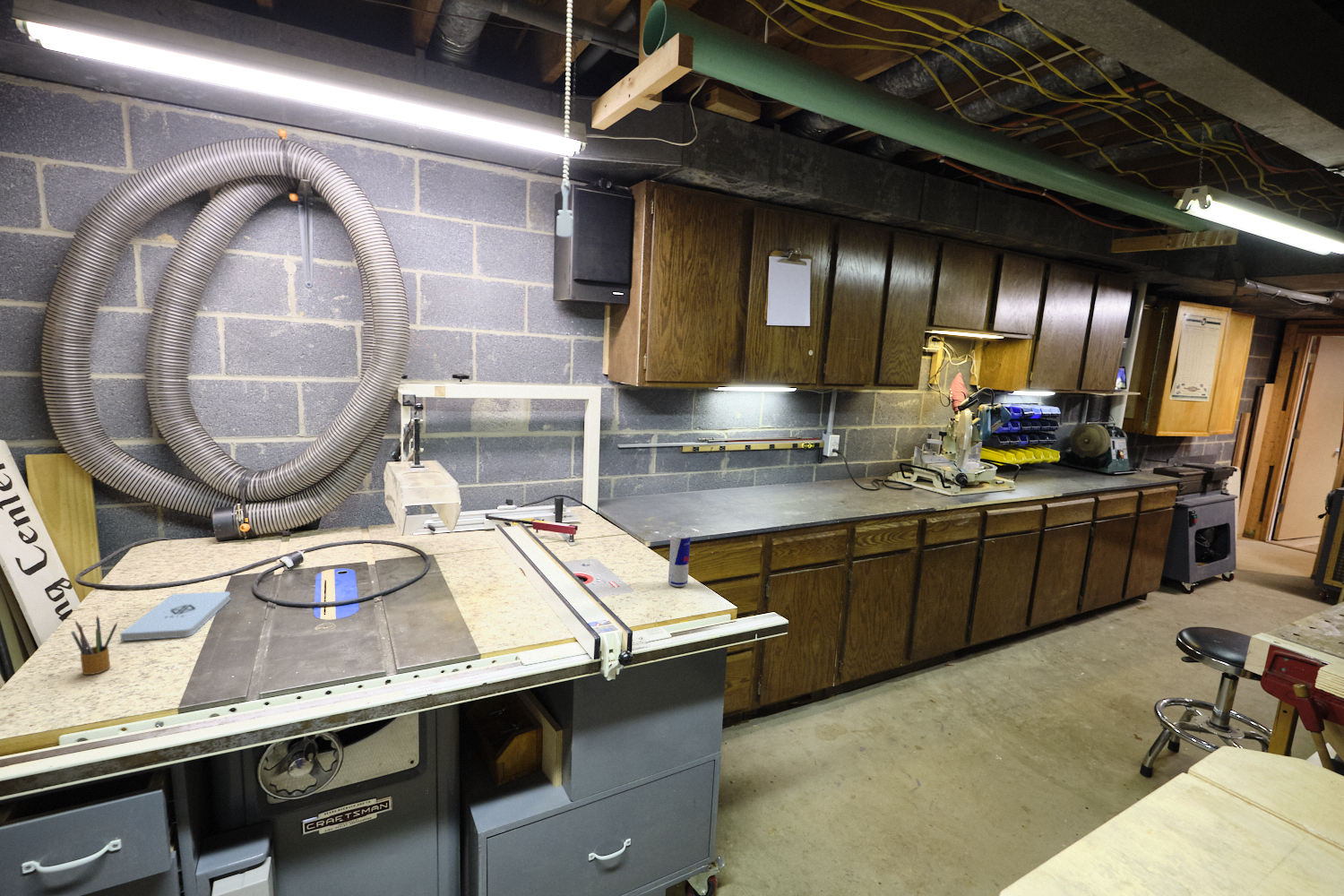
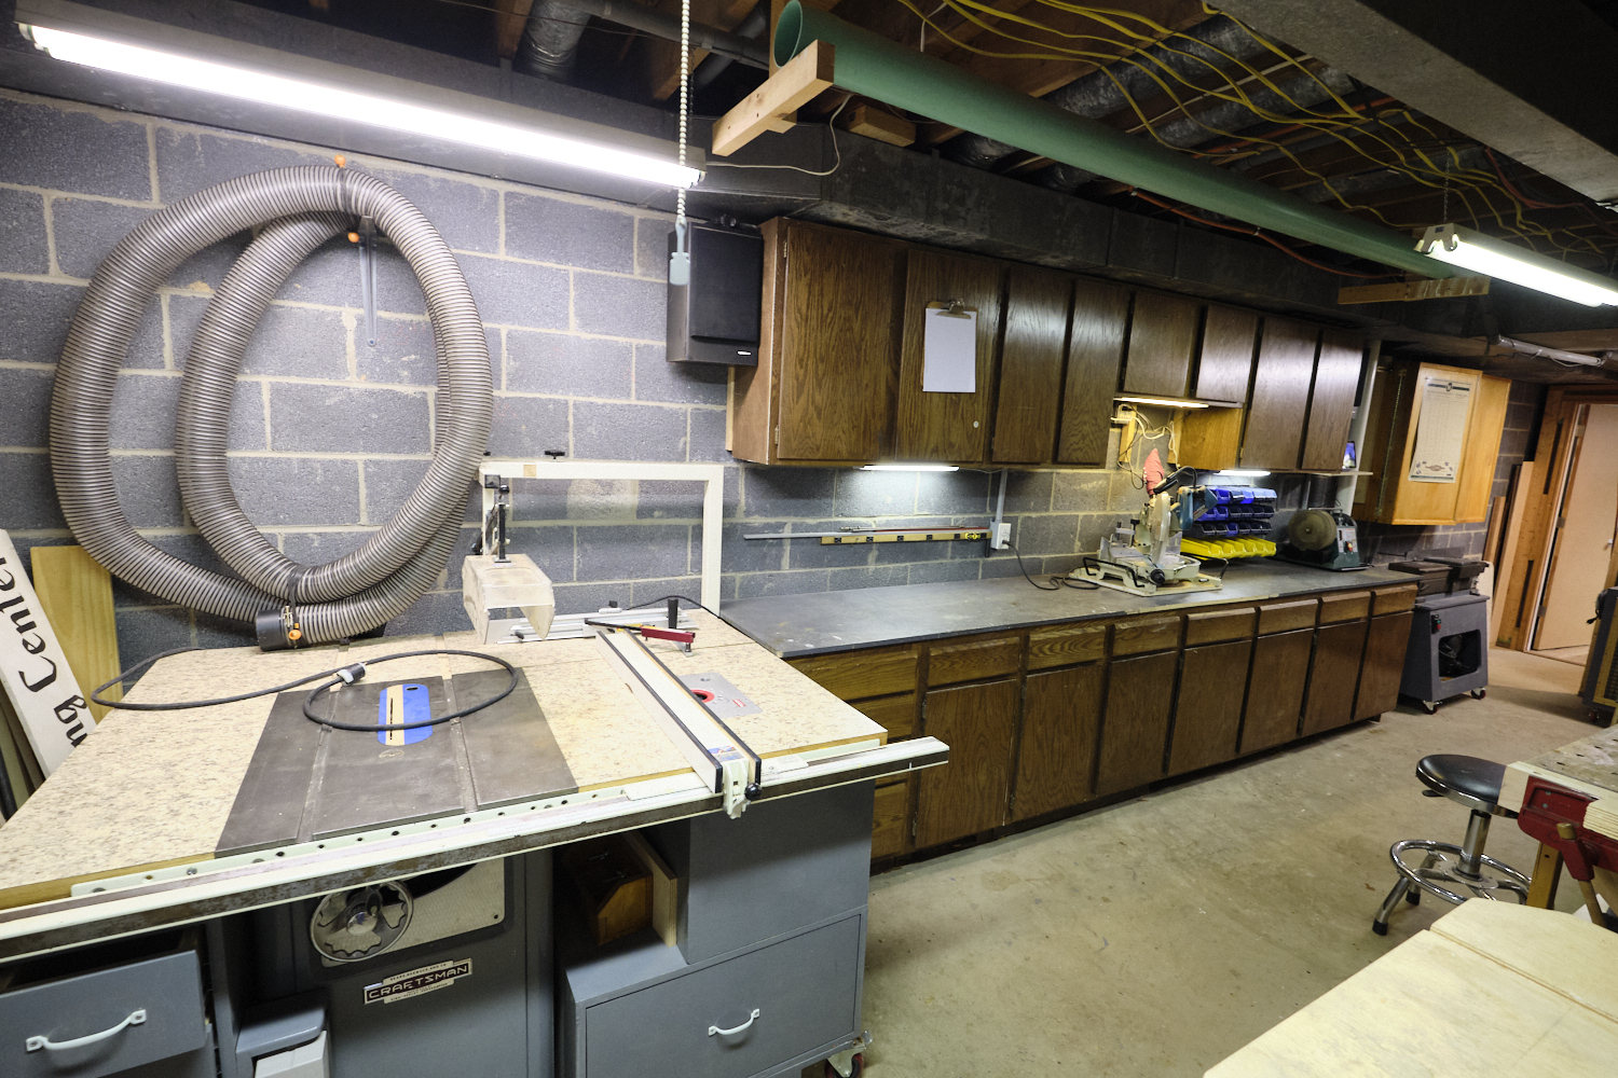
- pencil box (96, 645)
- beverage can (679, 559)
- notepad (181, 614)
